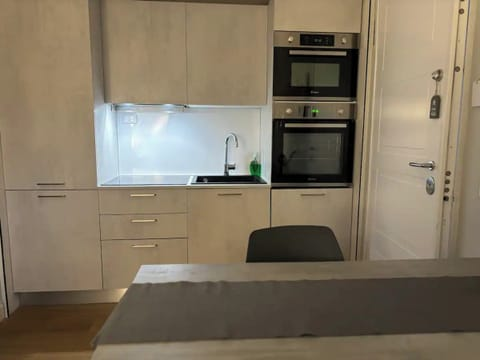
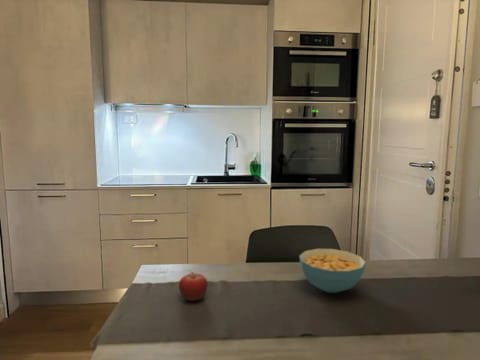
+ cereal bowl (331, 273)
+ fruit (193, 284)
